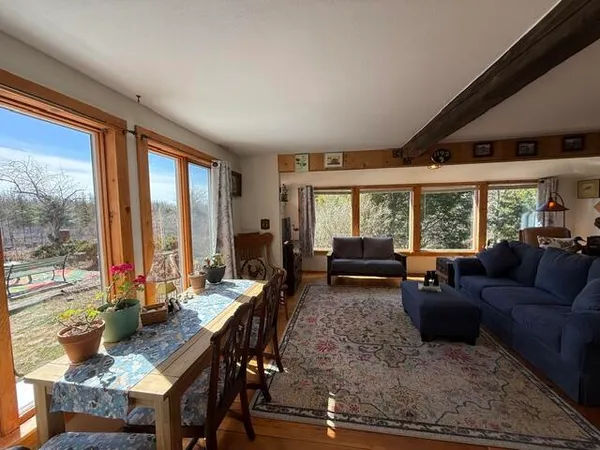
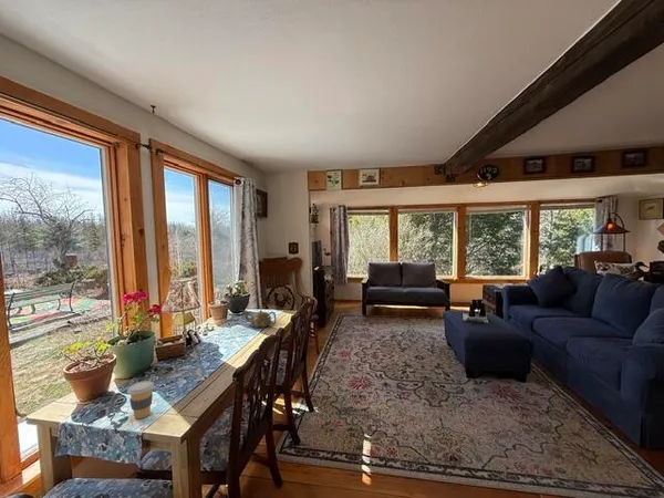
+ coffee cup (141, 400)
+ teapot (259, 317)
